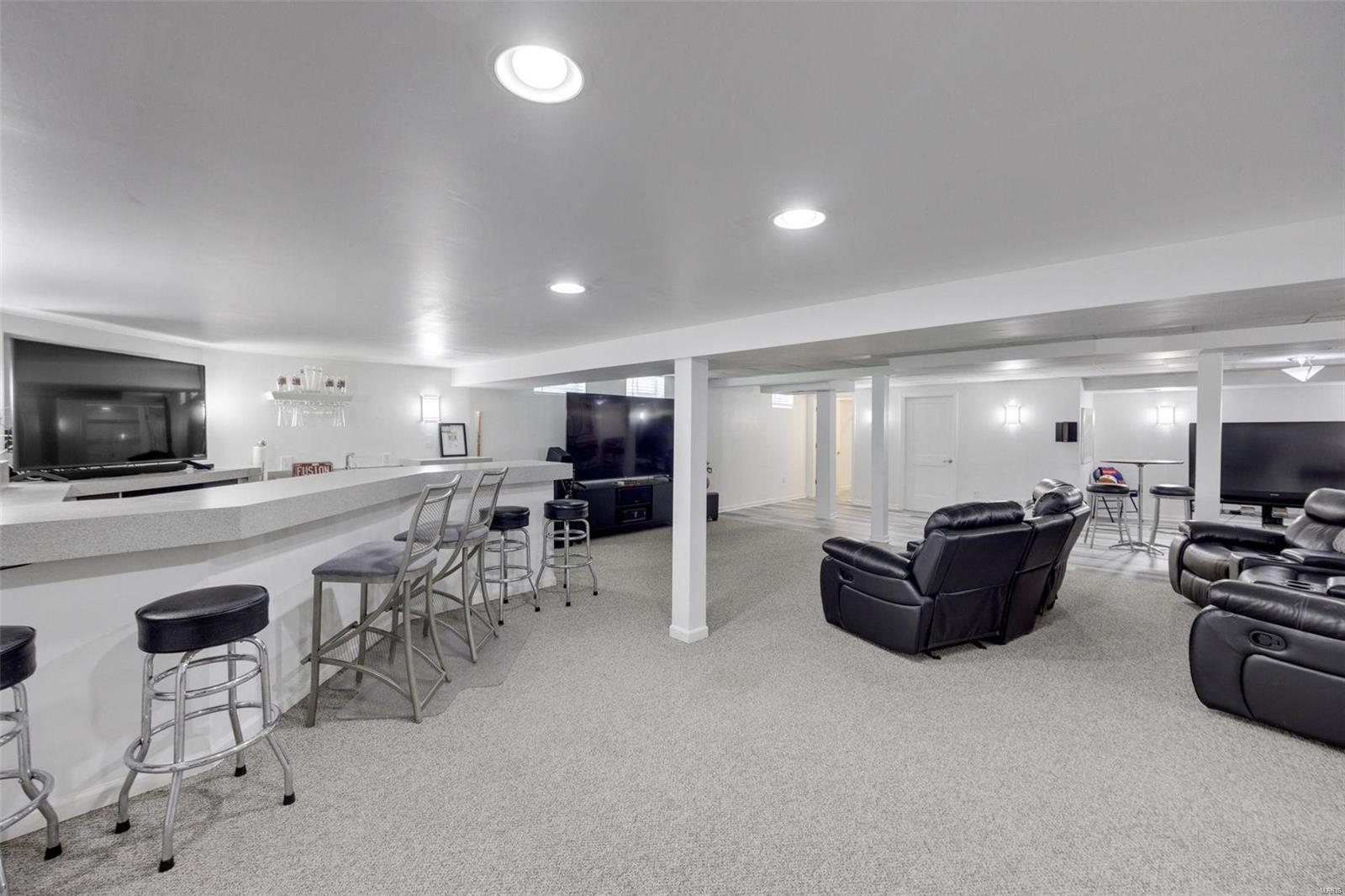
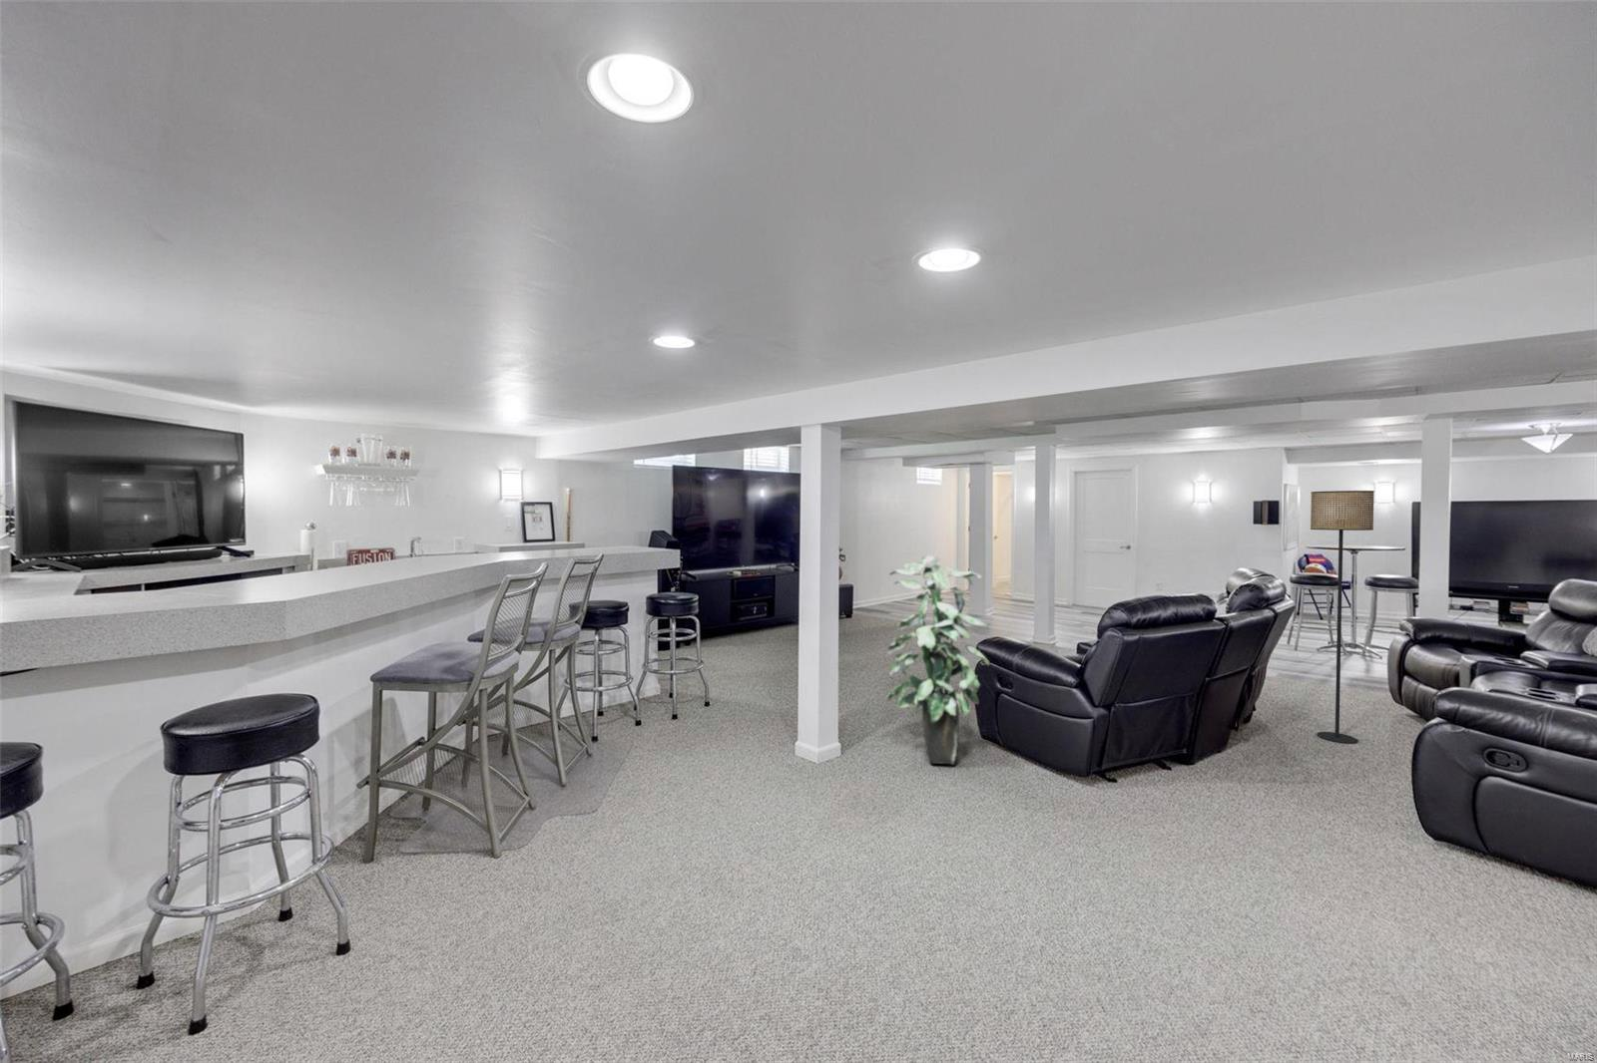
+ floor lamp (1338, 616)
+ indoor plant (933, 657)
